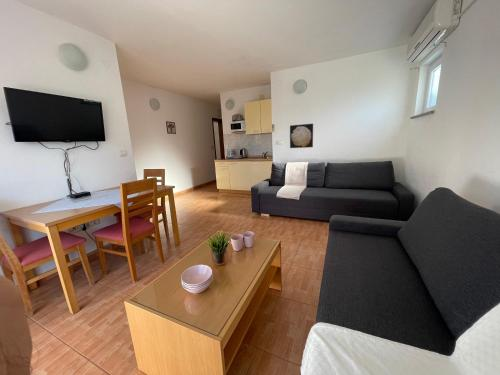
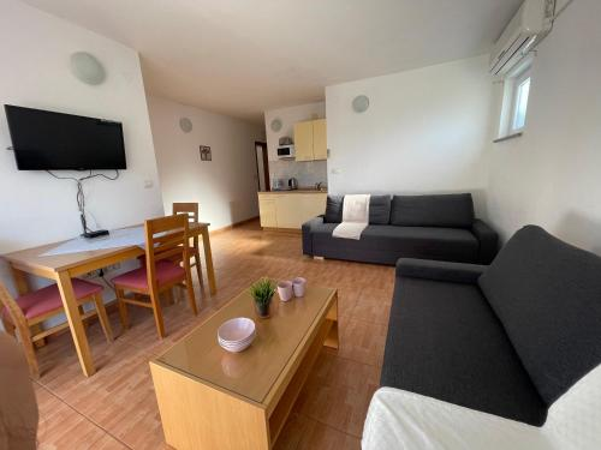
- wall art (301, 136)
